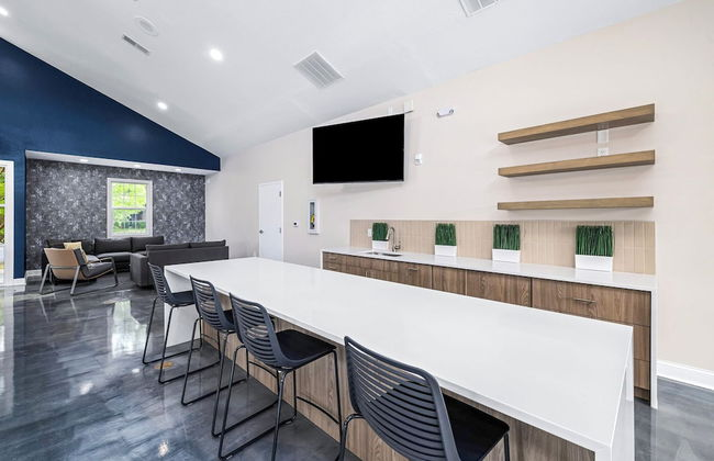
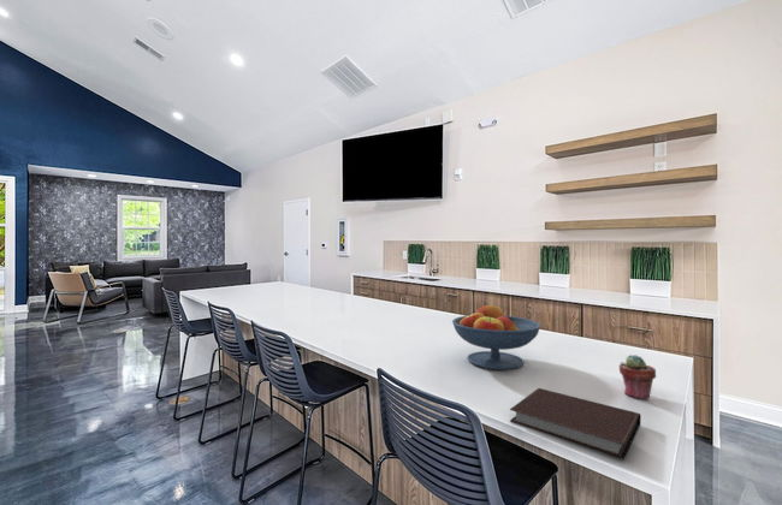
+ potted succulent (636, 374)
+ notebook (574, 416)
+ fruit bowl (494, 334)
